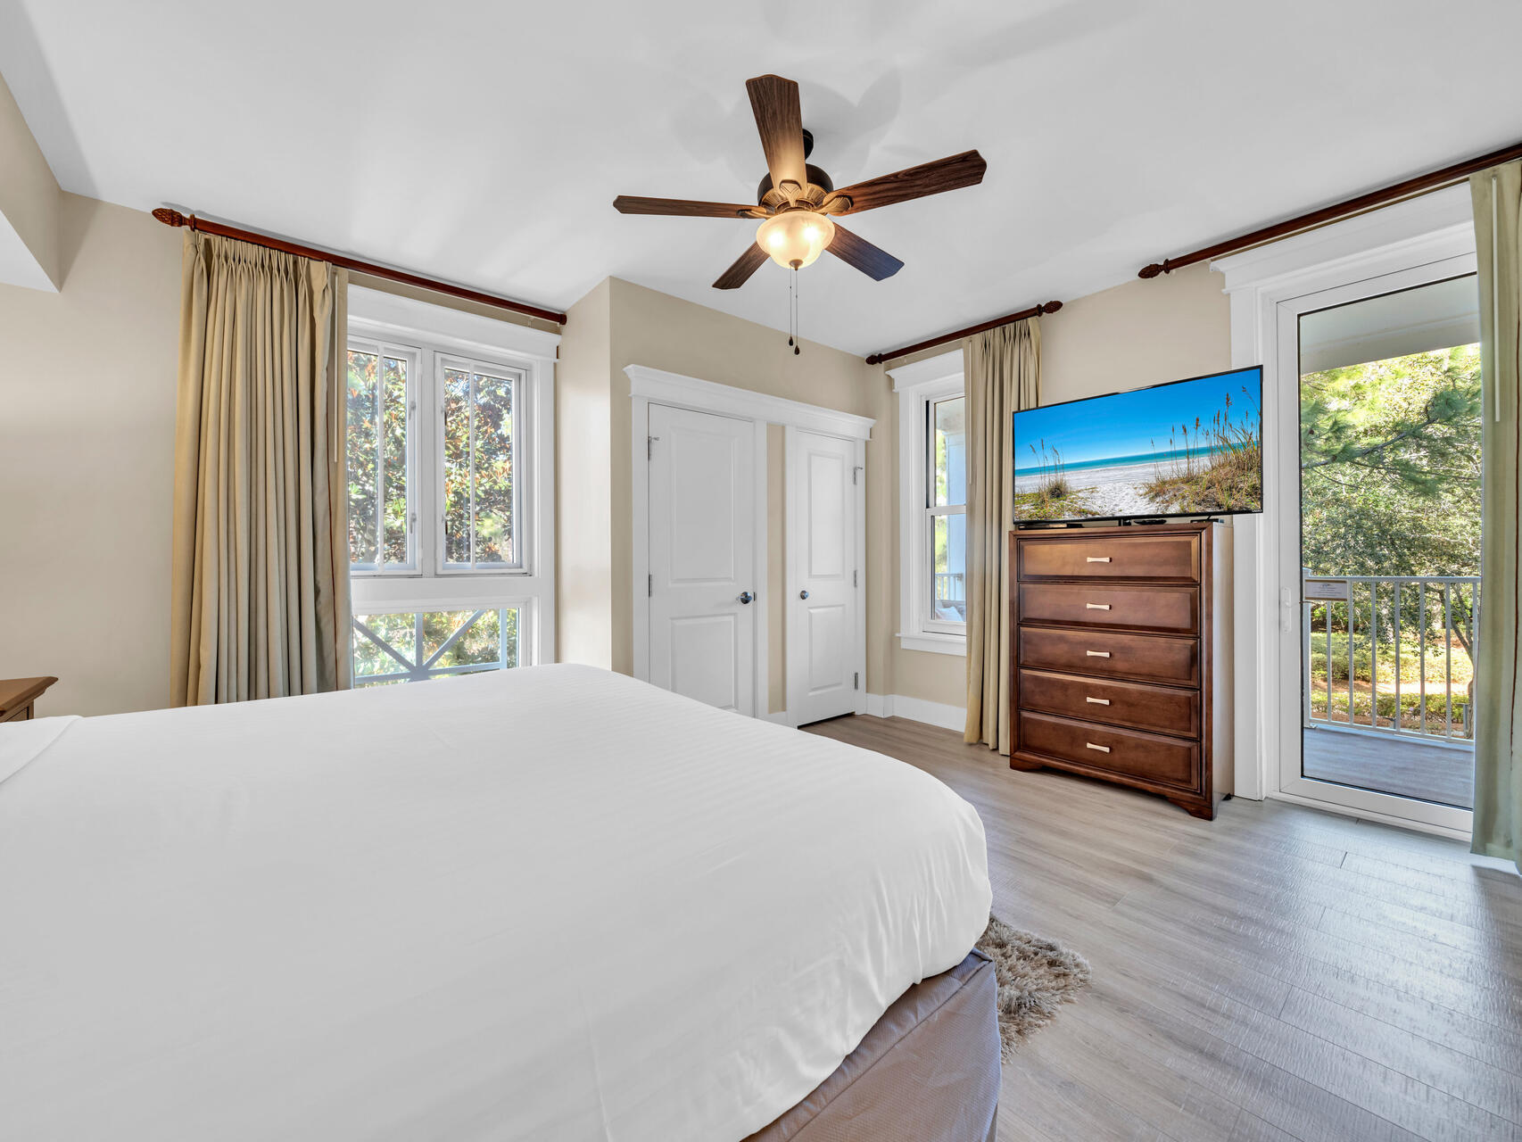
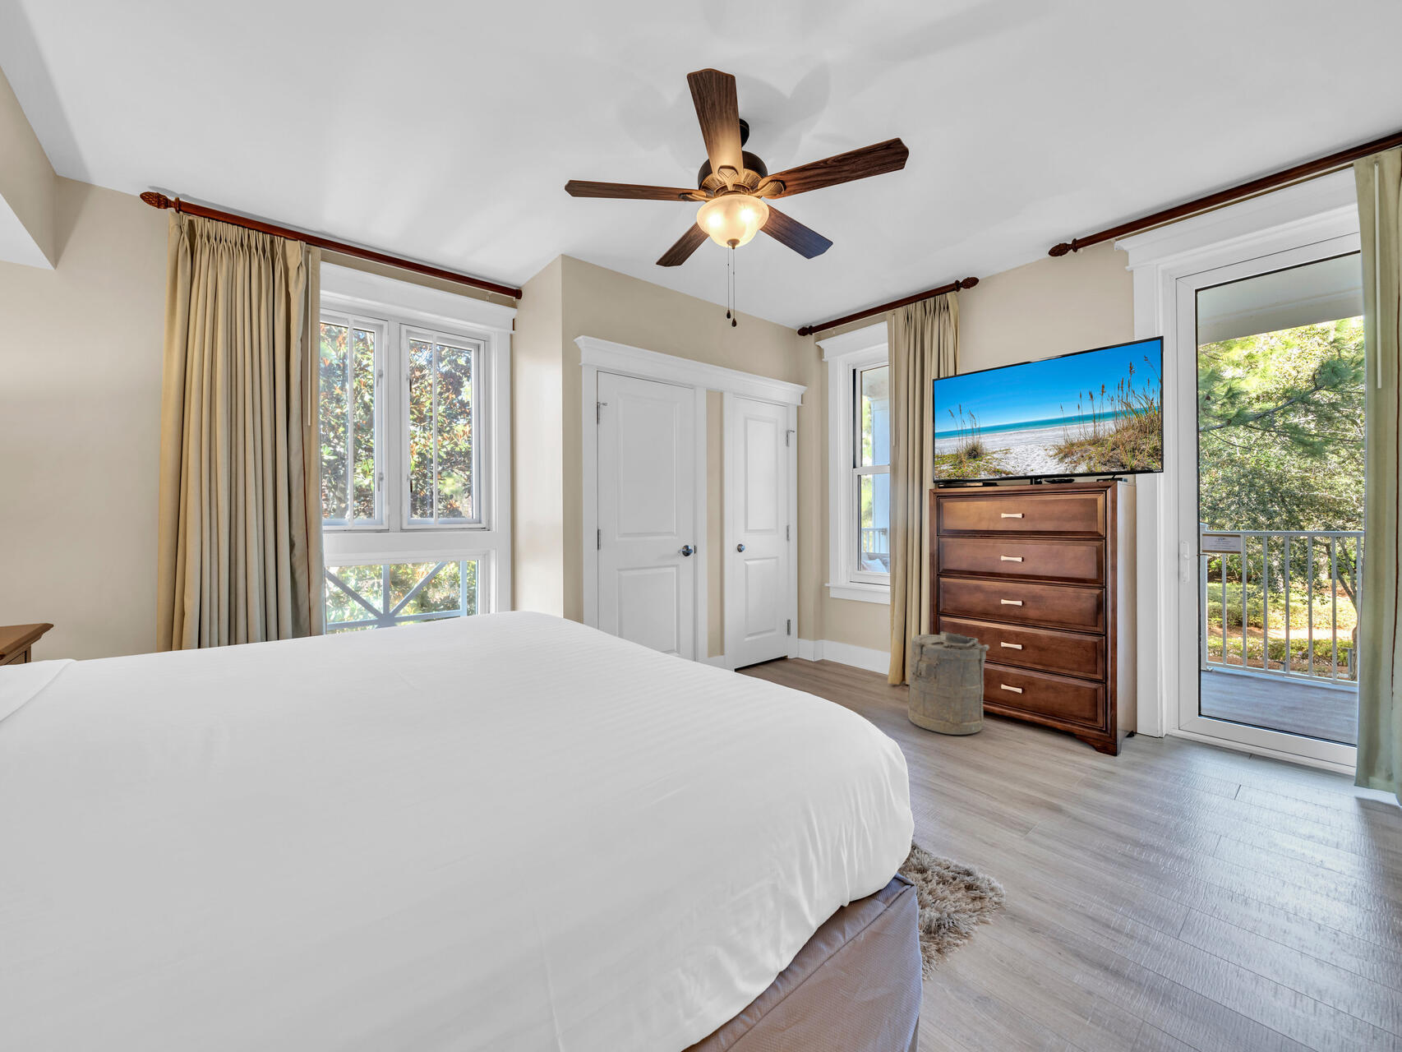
+ laundry hamper (941, 678)
